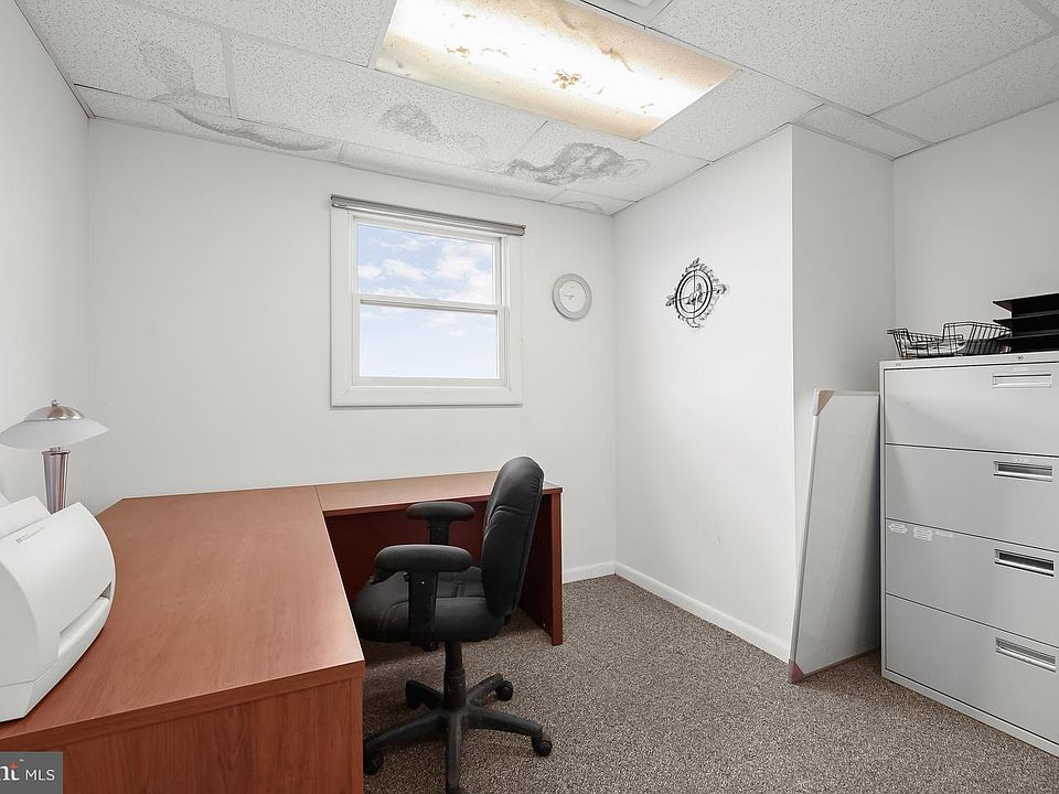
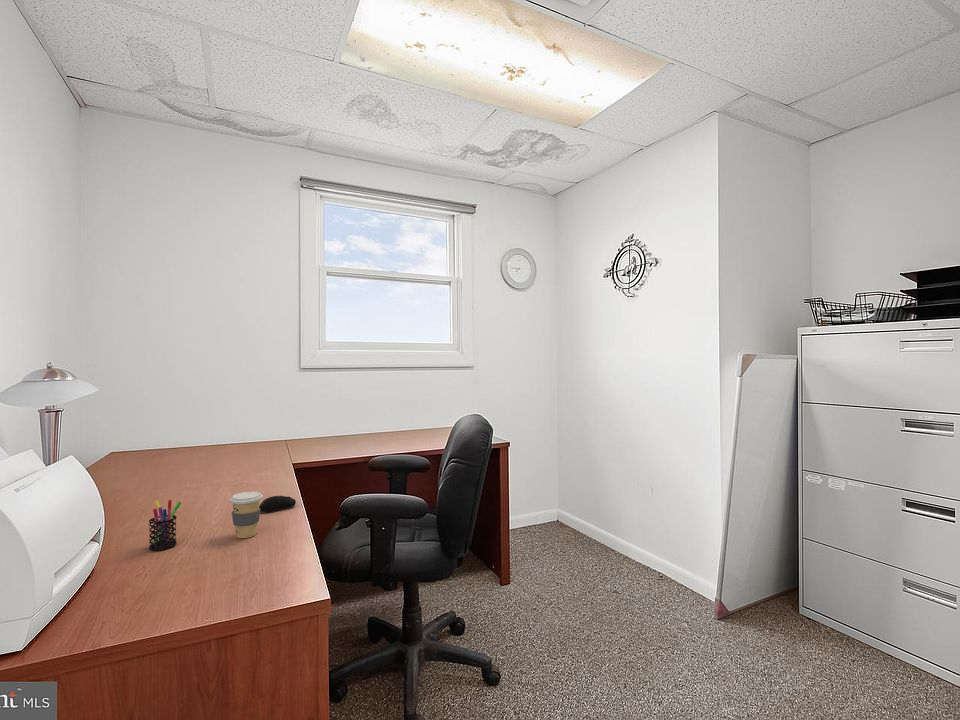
+ computer mouse (277, 502)
+ coffee cup (246, 514)
+ pen holder (166, 521)
